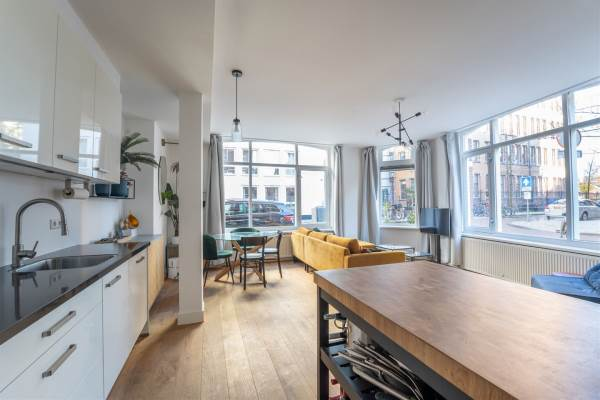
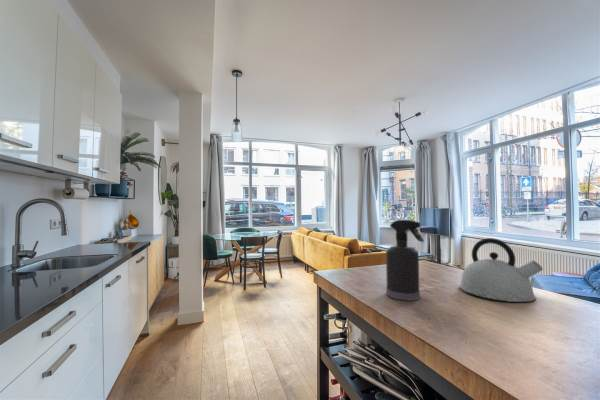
+ kettle (497, 265)
+ spray bottle (402, 257)
